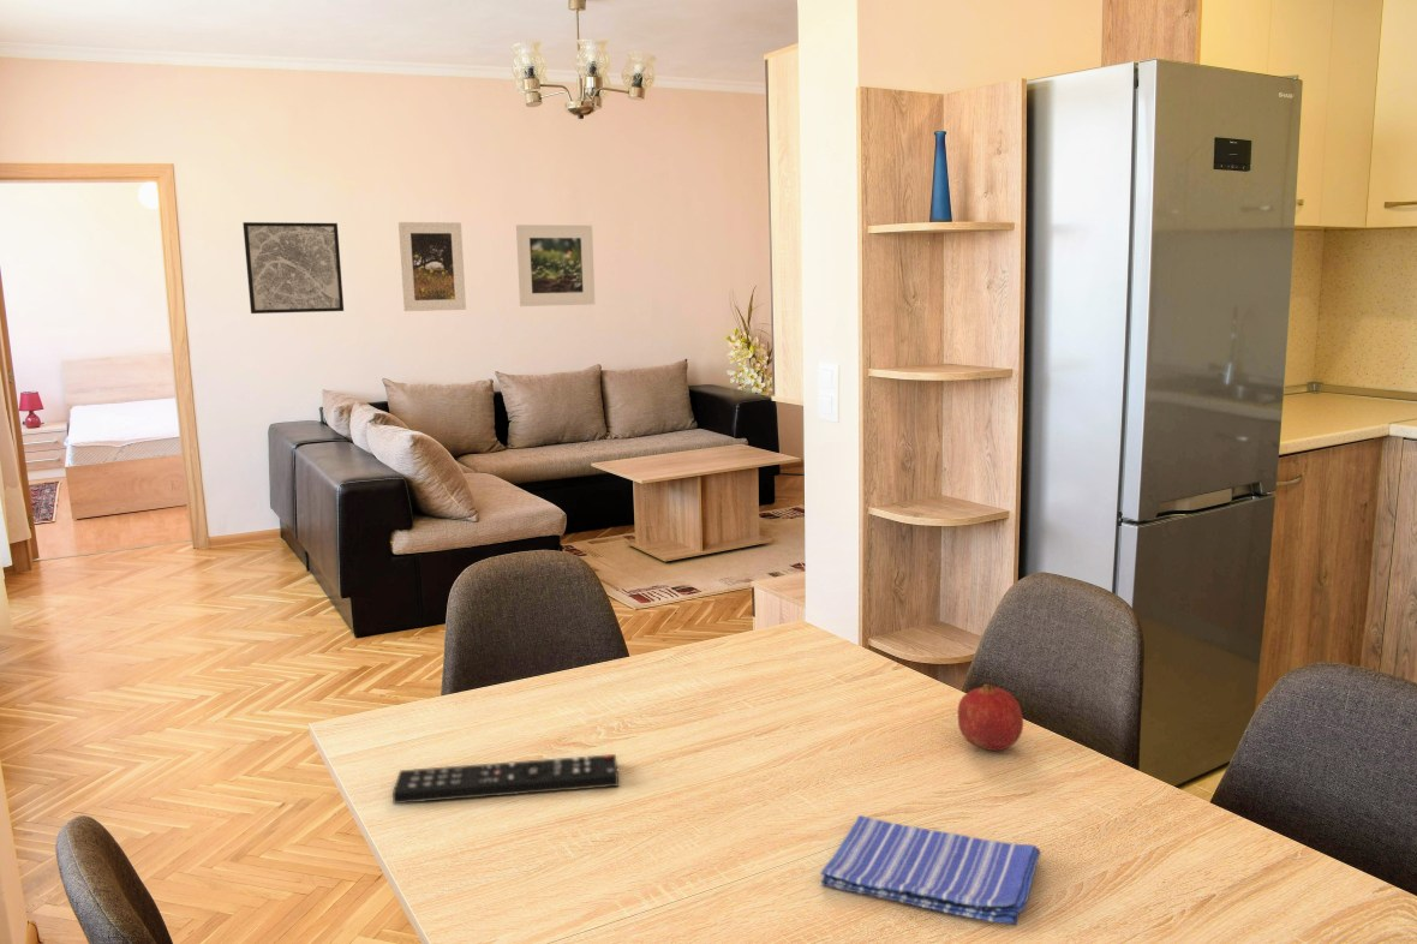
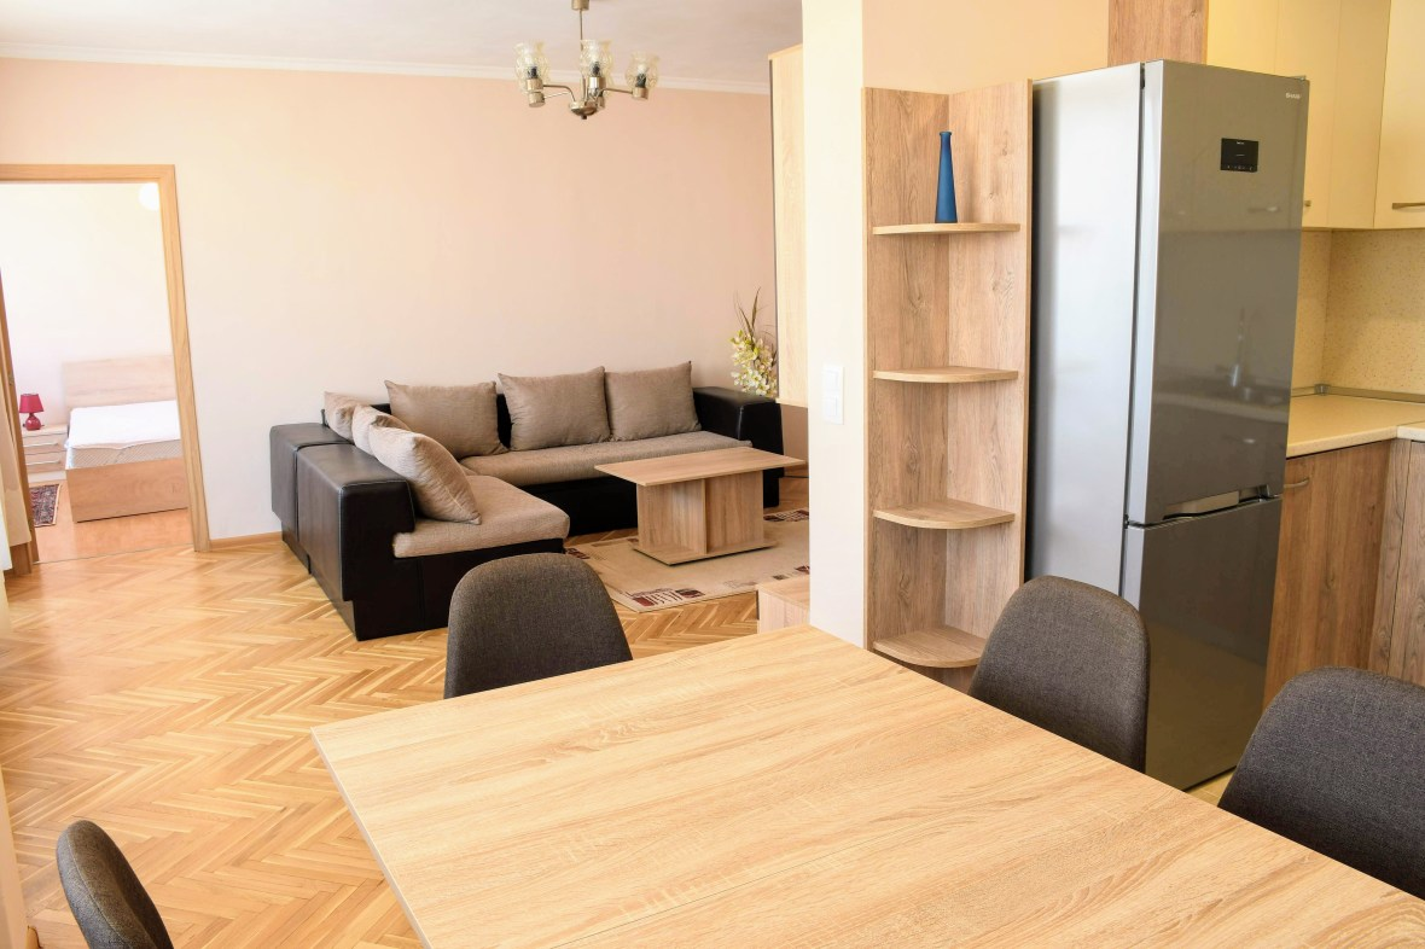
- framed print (432, 267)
- remote control (509, 776)
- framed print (556, 265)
- dish towel (932, 862)
- wall art (294, 268)
- fruit (989, 716)
